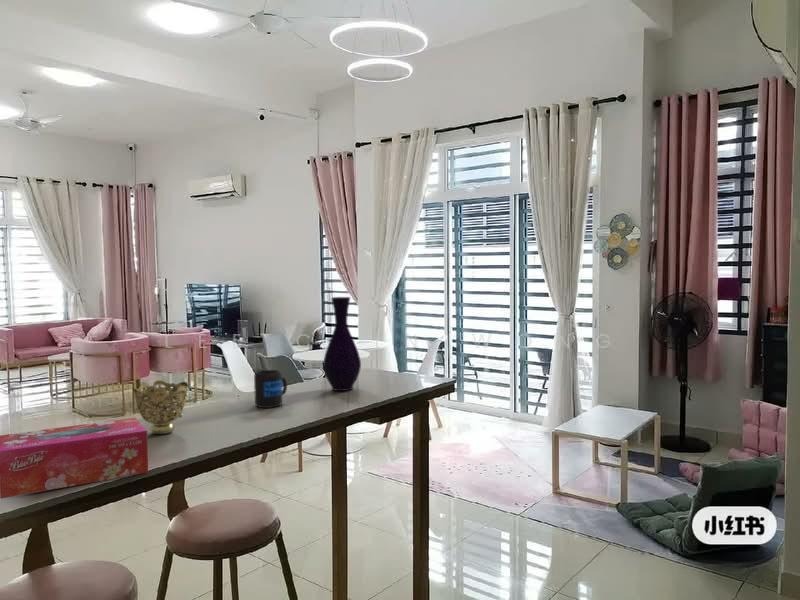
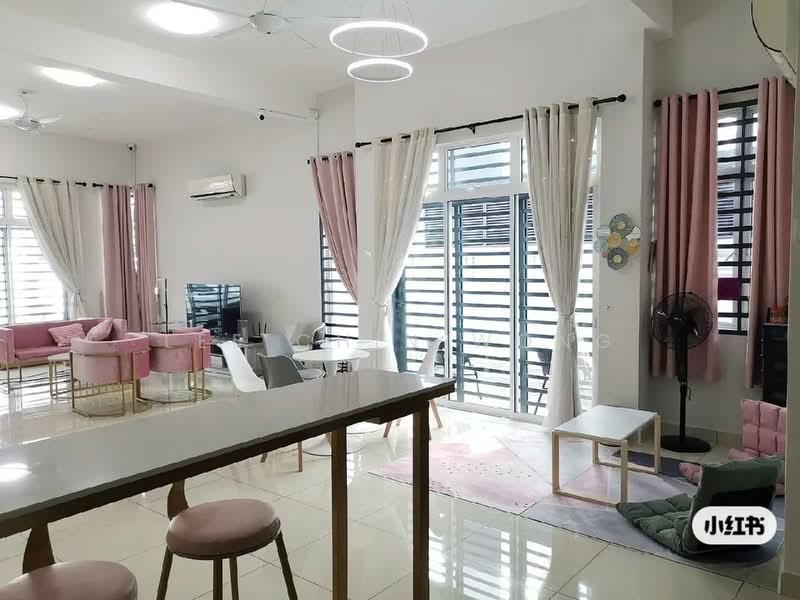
- mug (272, 388)
- decorative bowl (161, 408)
- vase (341, 343)
- tissue box (74, 454)
